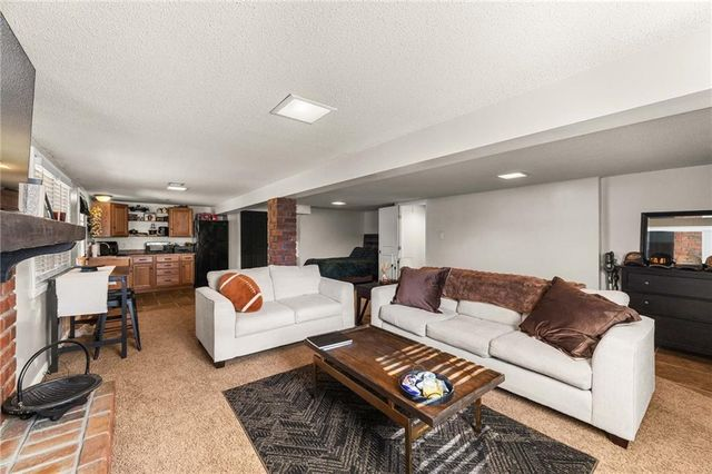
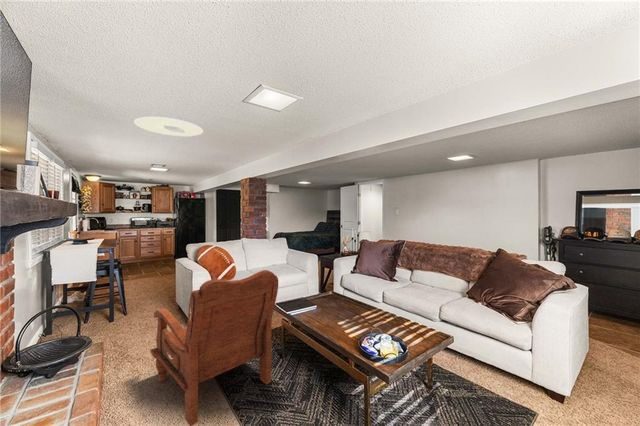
+ armchair (214, 324)
+ ceiling light (170, 124)
